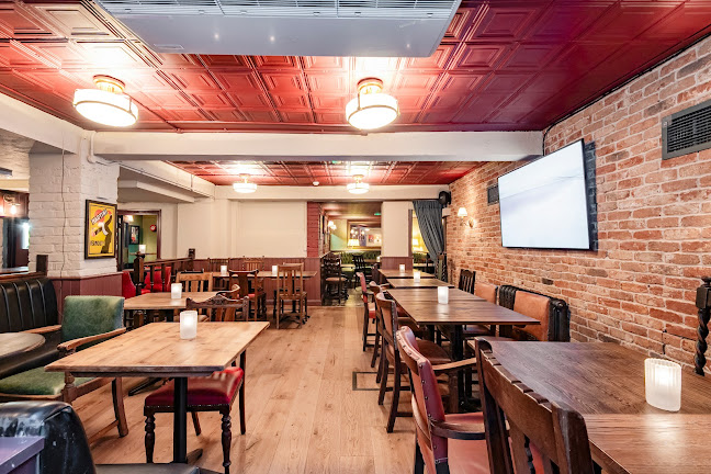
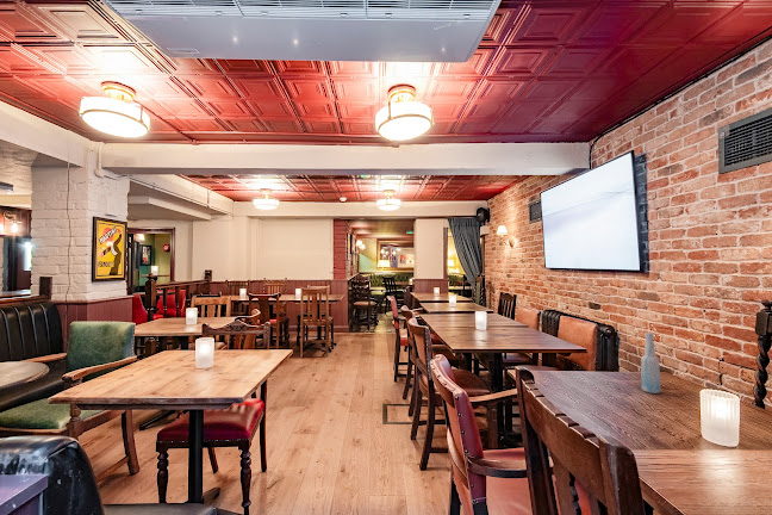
+ bottle (649, 361)
